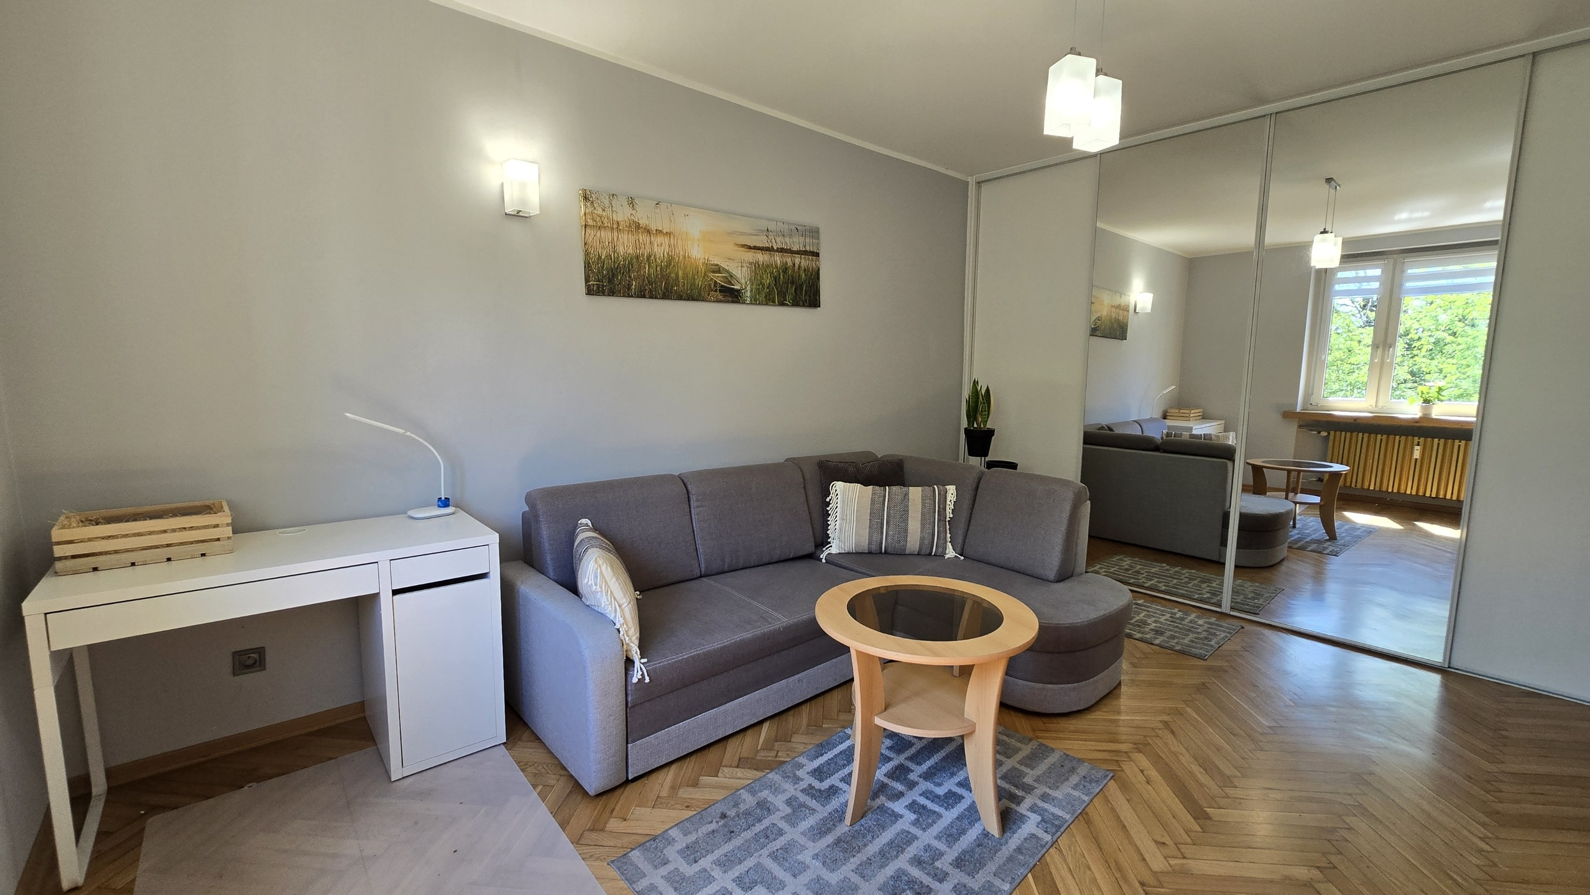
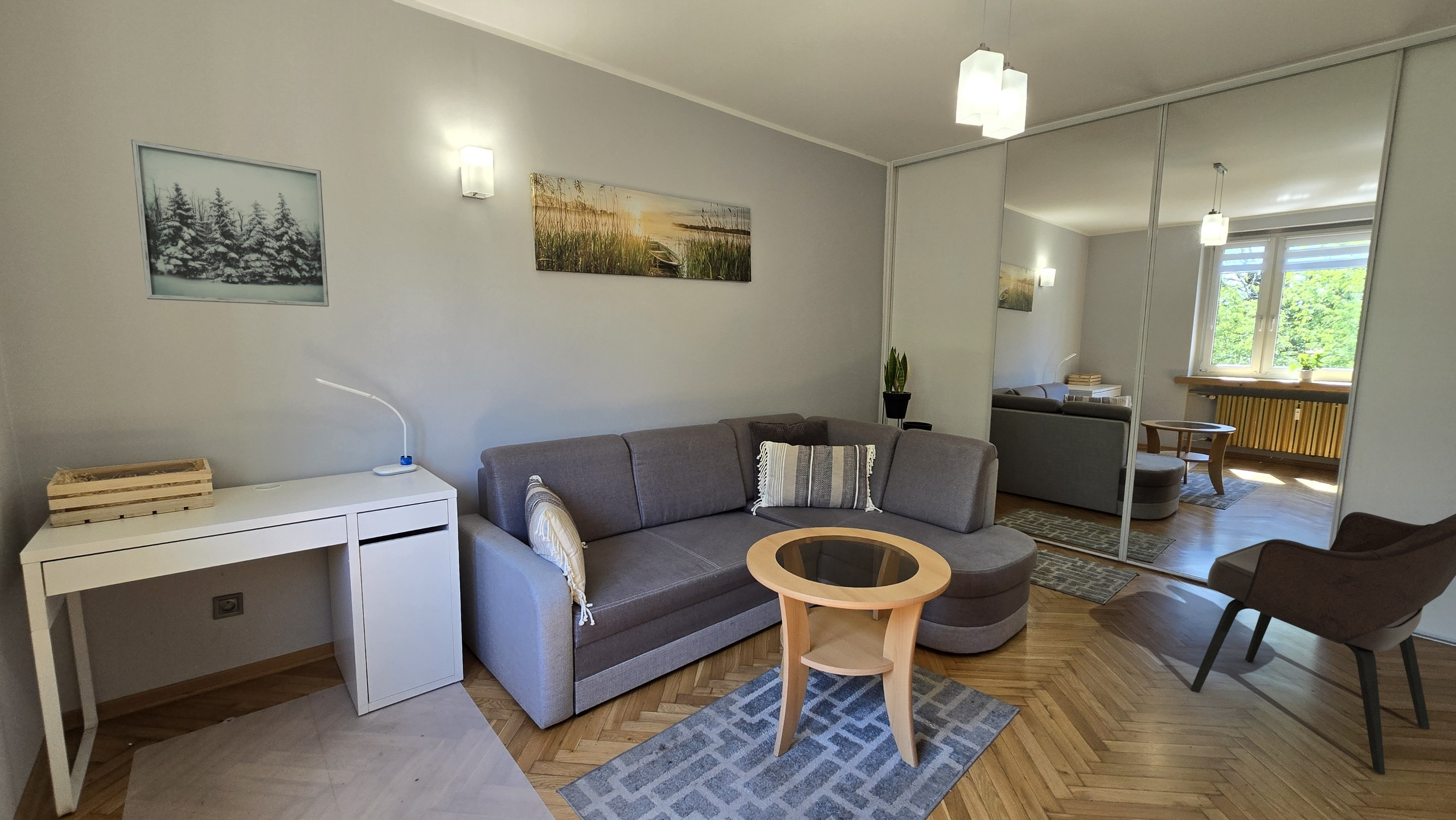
+ wall art (239, 231)
+ armchair (1336, 605)
